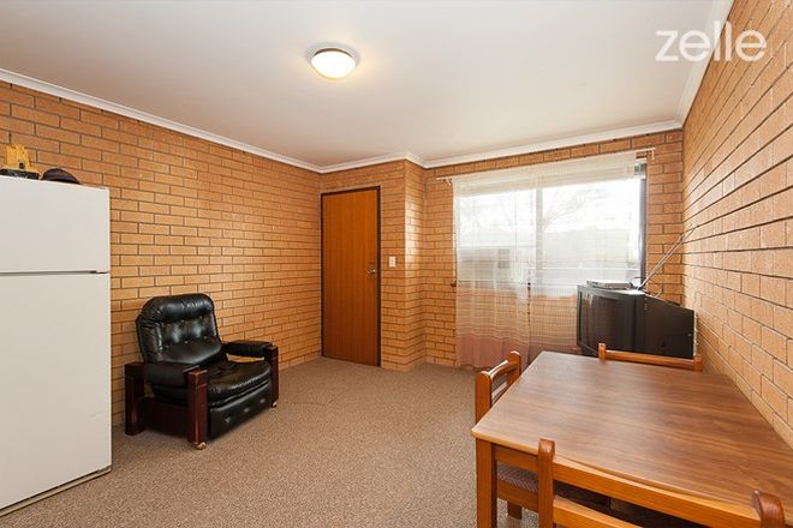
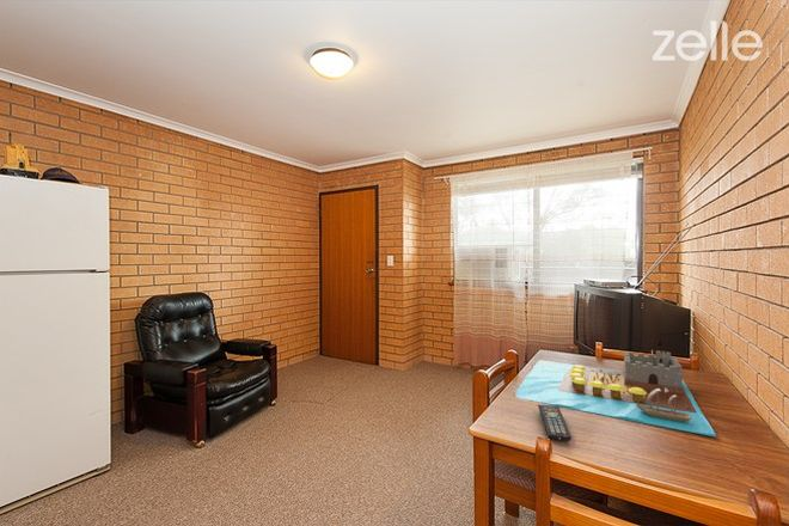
+ remote control (552, 420)
+ board game (603, 371)
